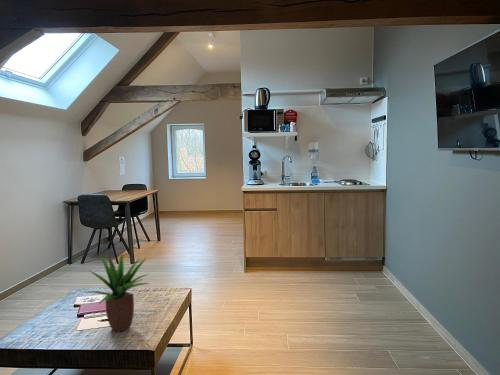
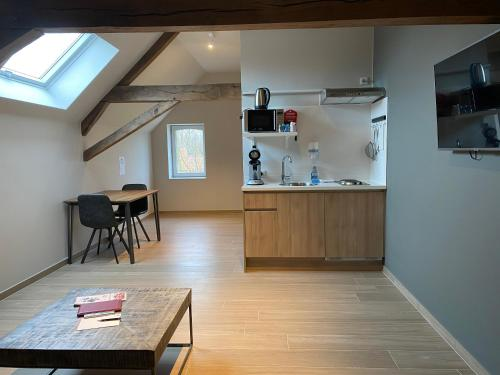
- potted plant (117, 292)
